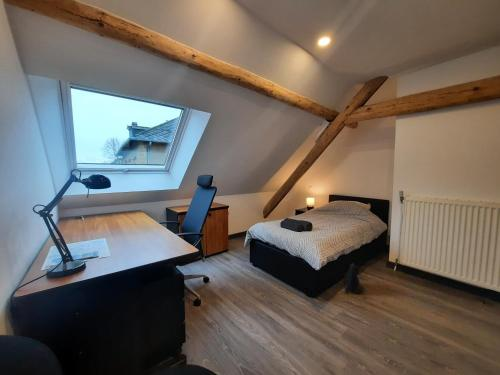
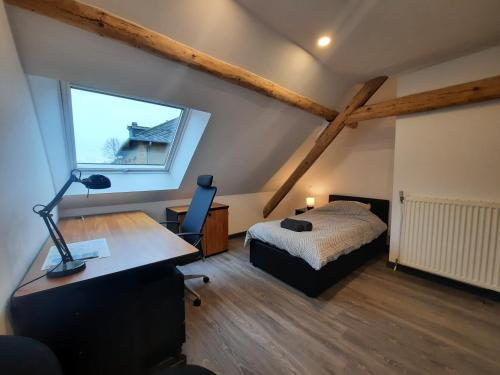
- backpack (350, 275)
